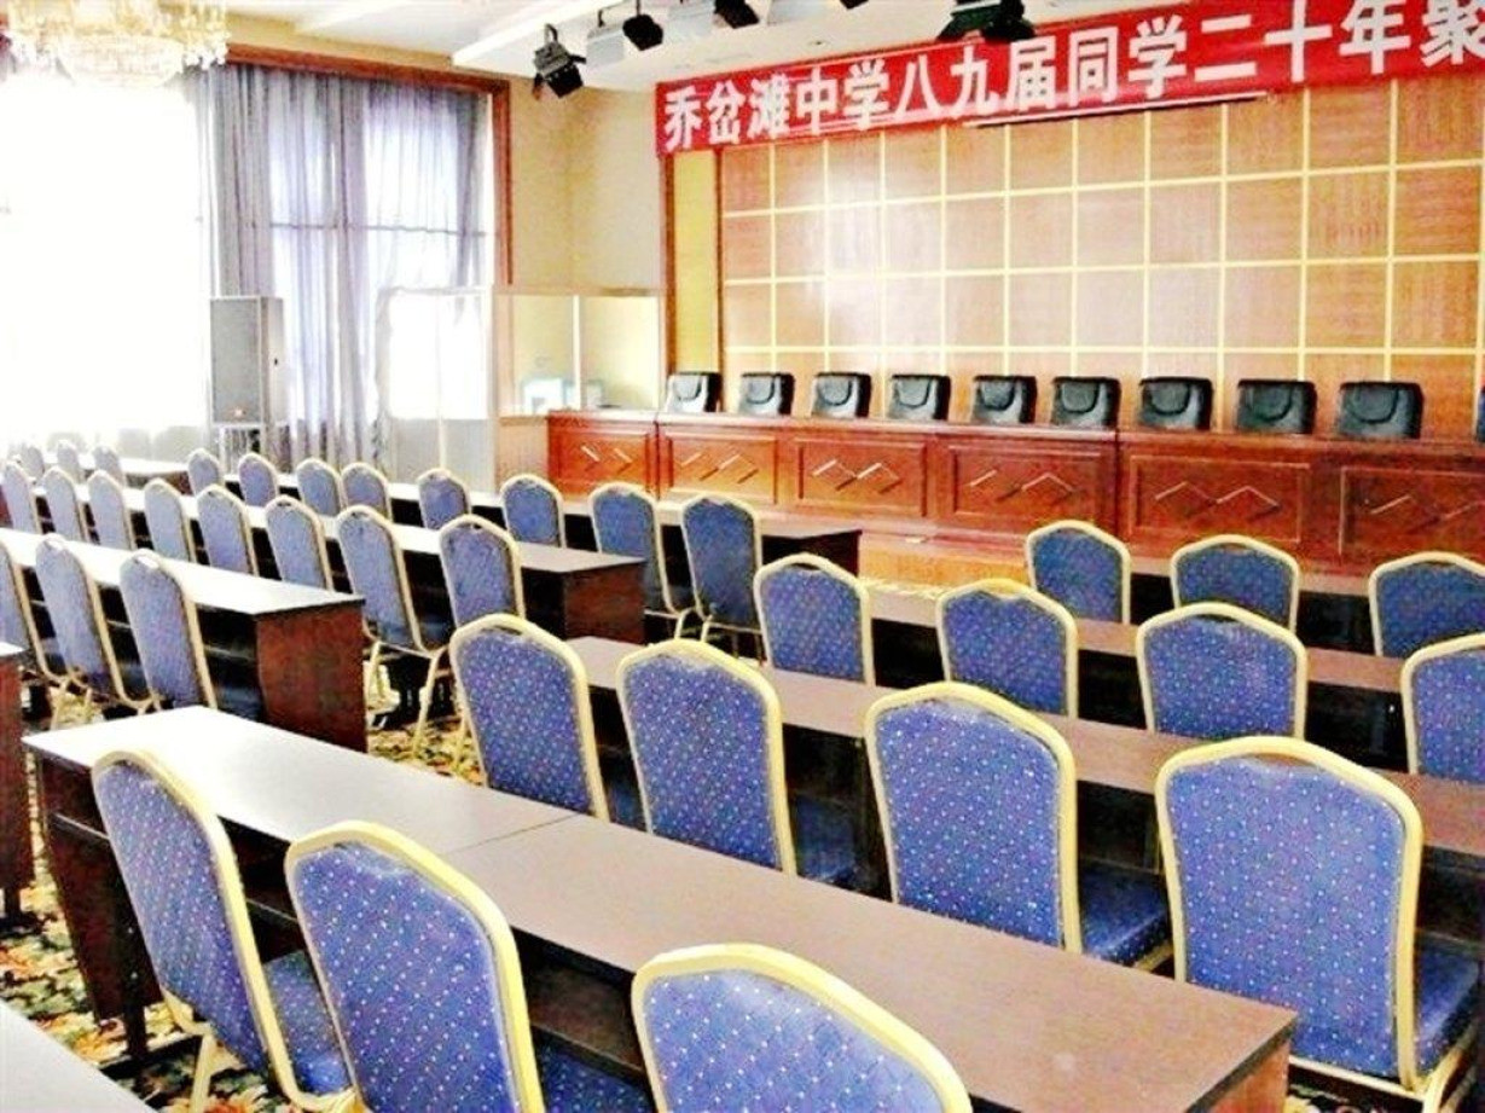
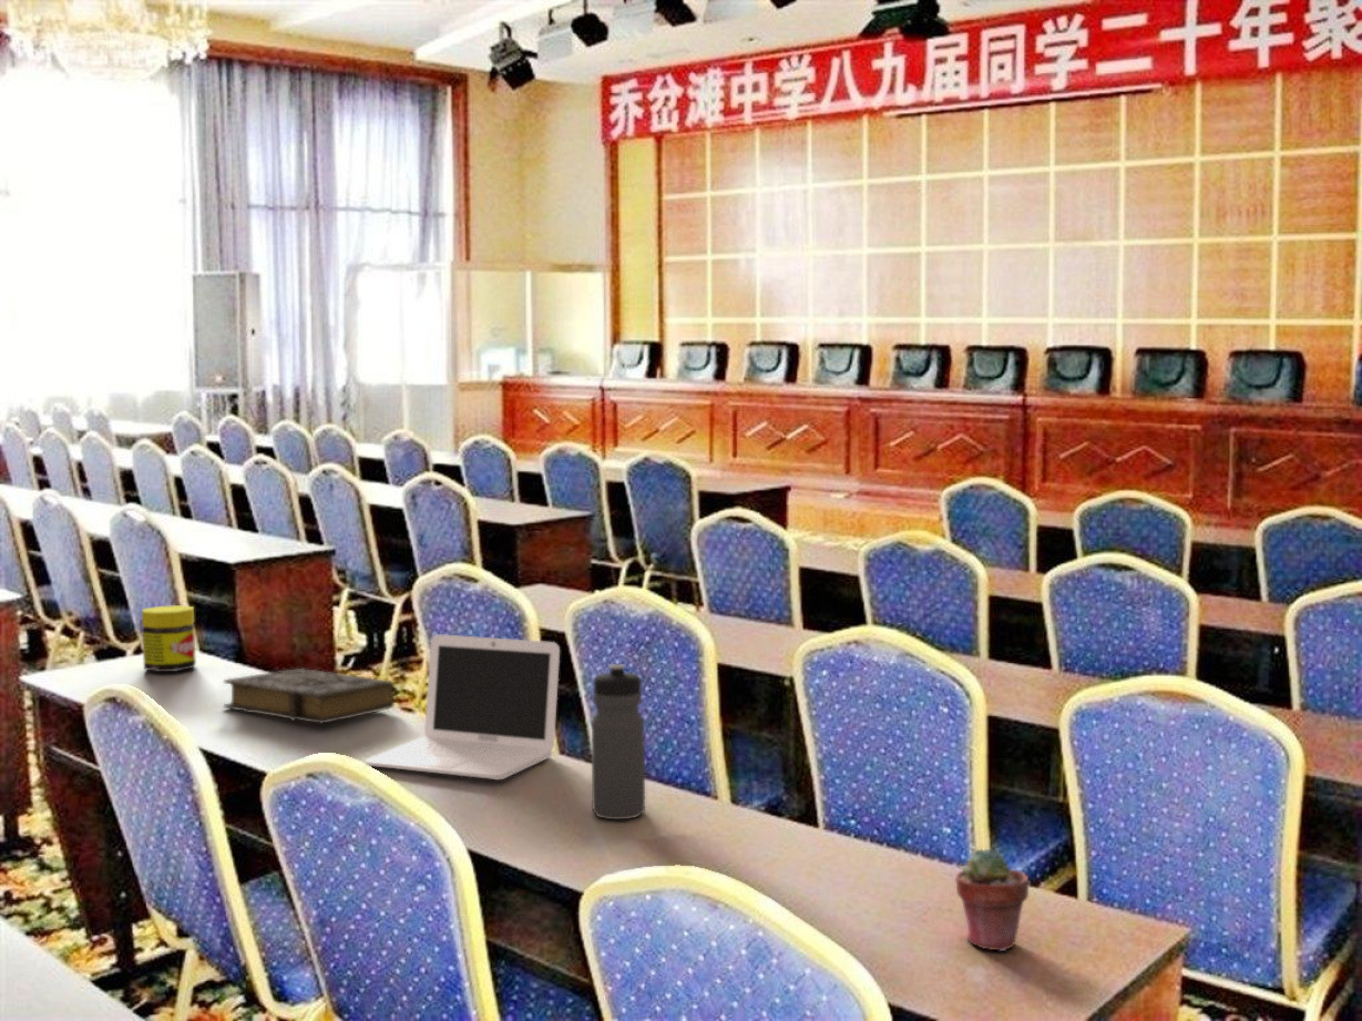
+ potted succulent (991, 895)
+ laptop (463, 703)
+ book (309, 693)
+ jar (168, 639)
+ water bottle (617, 738)
